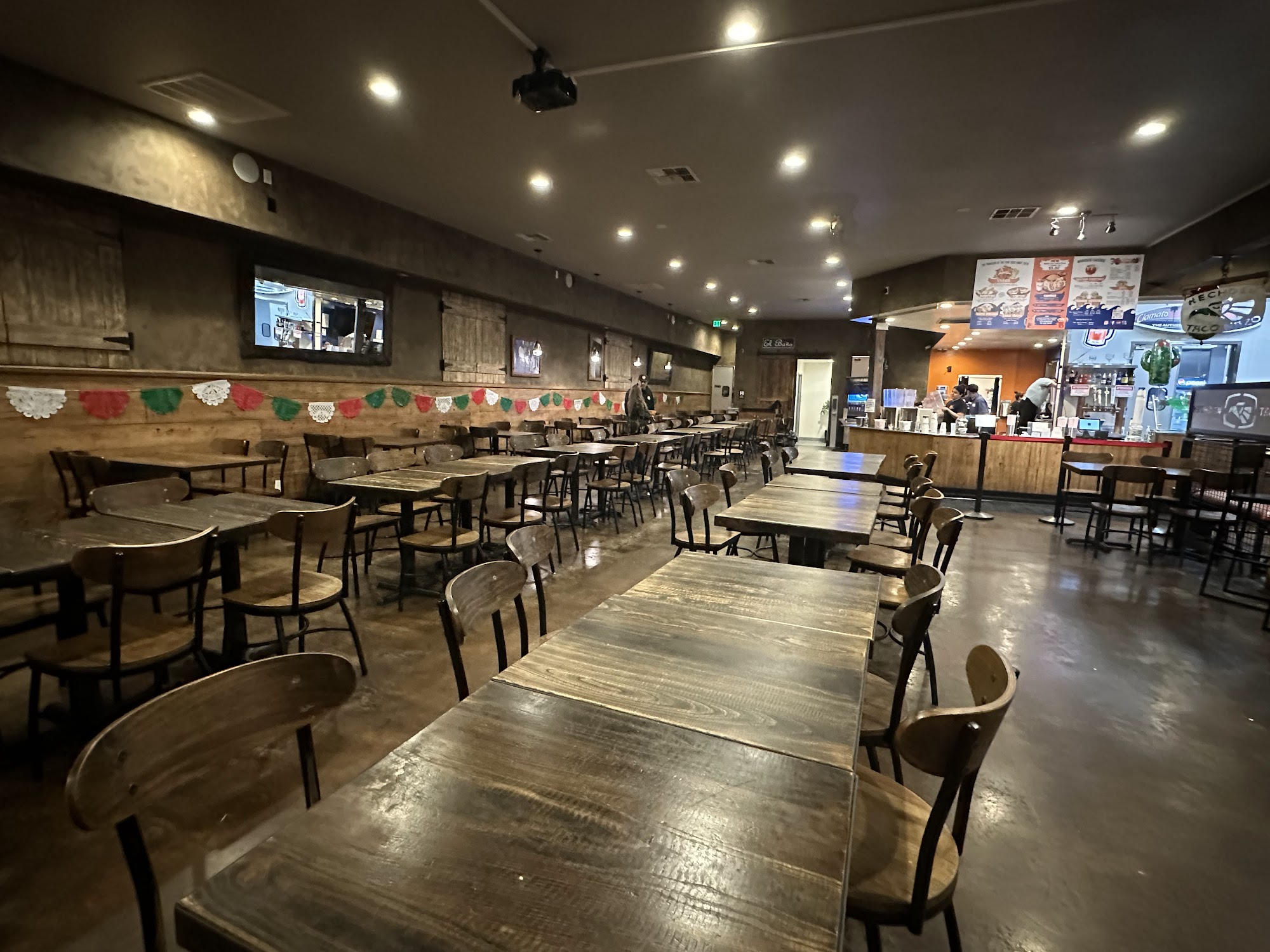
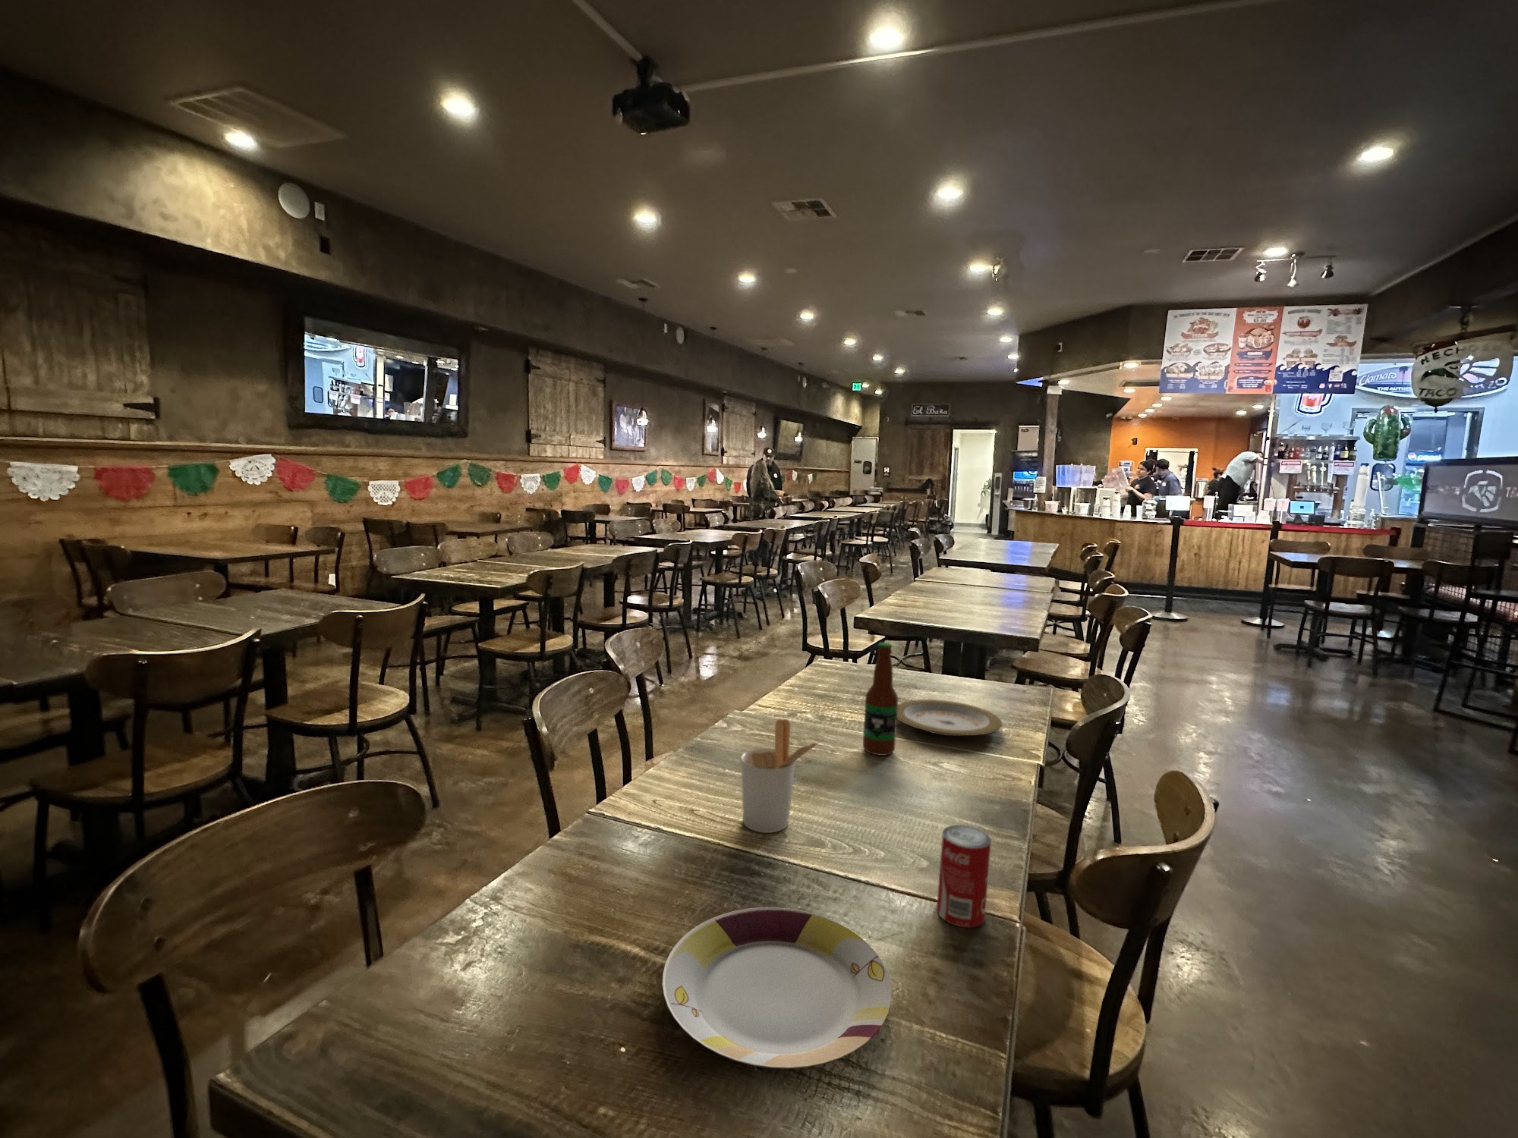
+ utensil holder (781, 778)
+ bottle (881, 697)
+ beverage can (963, 875)
+ plate (945, 720)
+ plate (776, 983)
